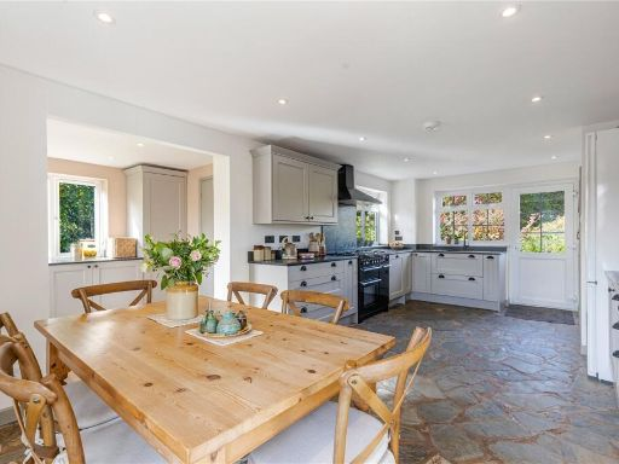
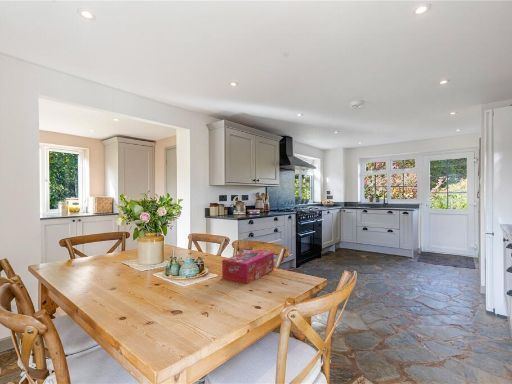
+ tissue box (249, 265)
